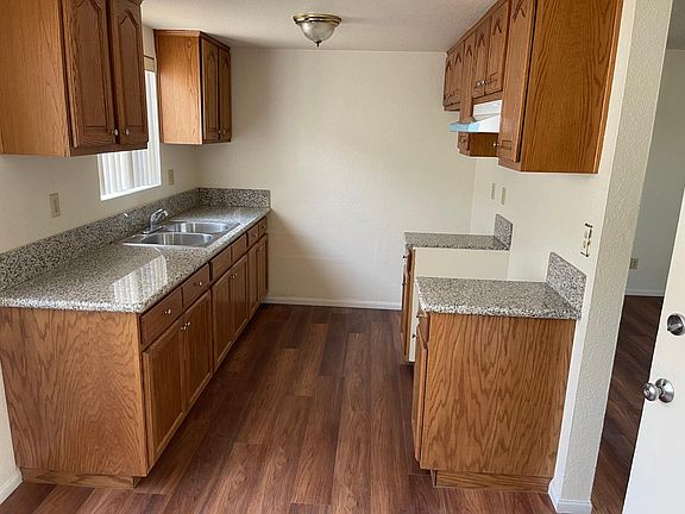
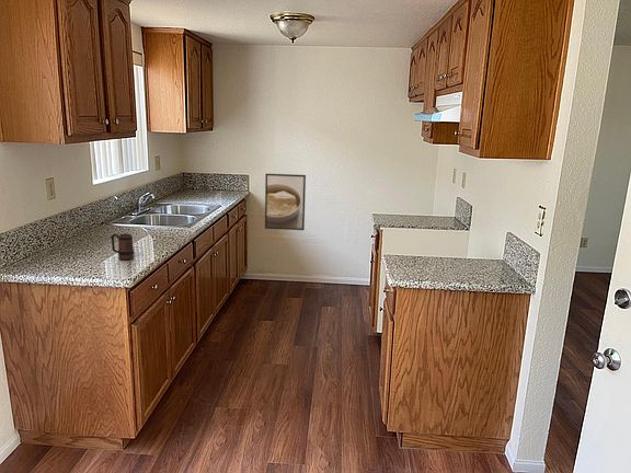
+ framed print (285, 201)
+ mug (122, 245)
